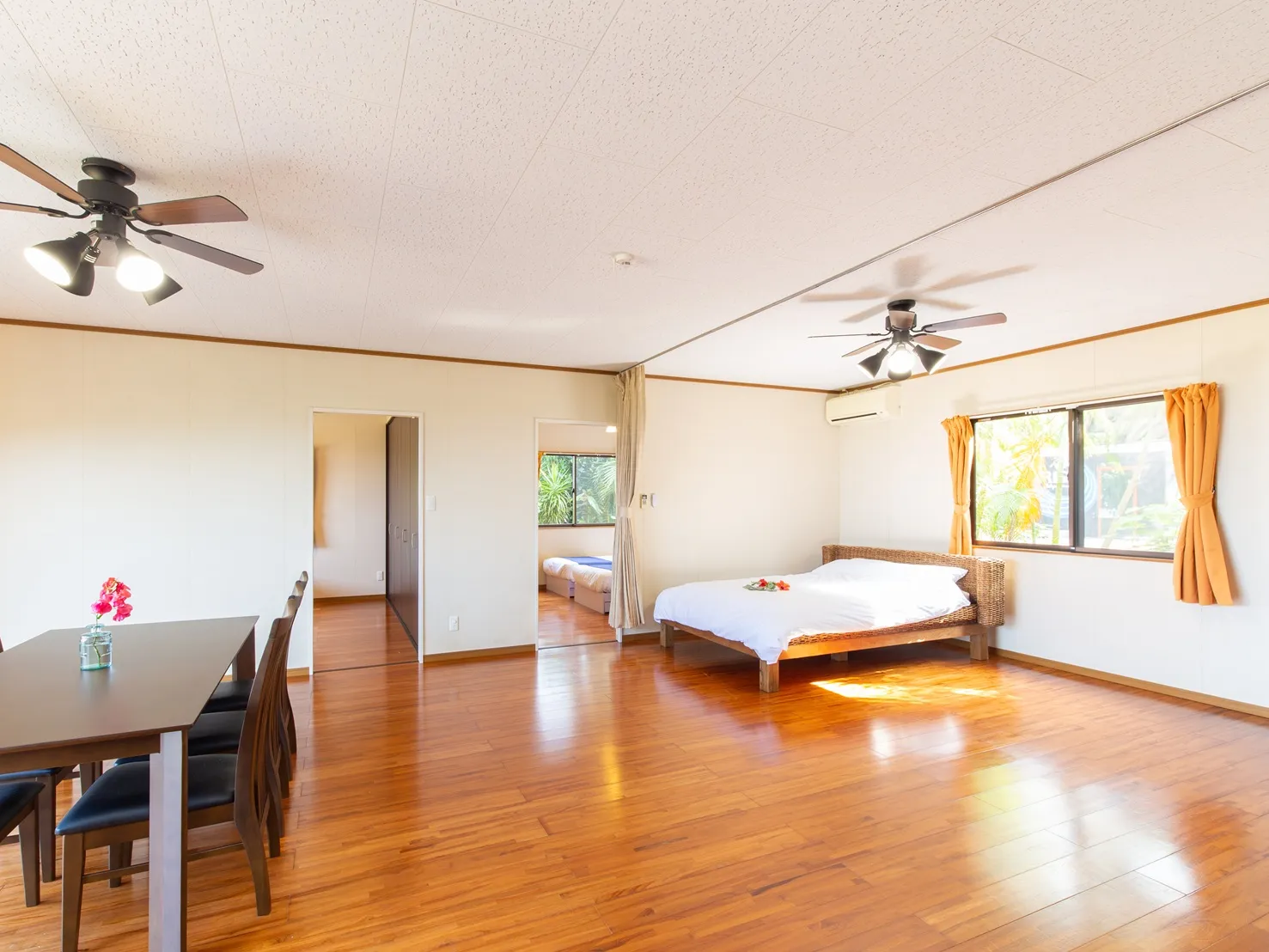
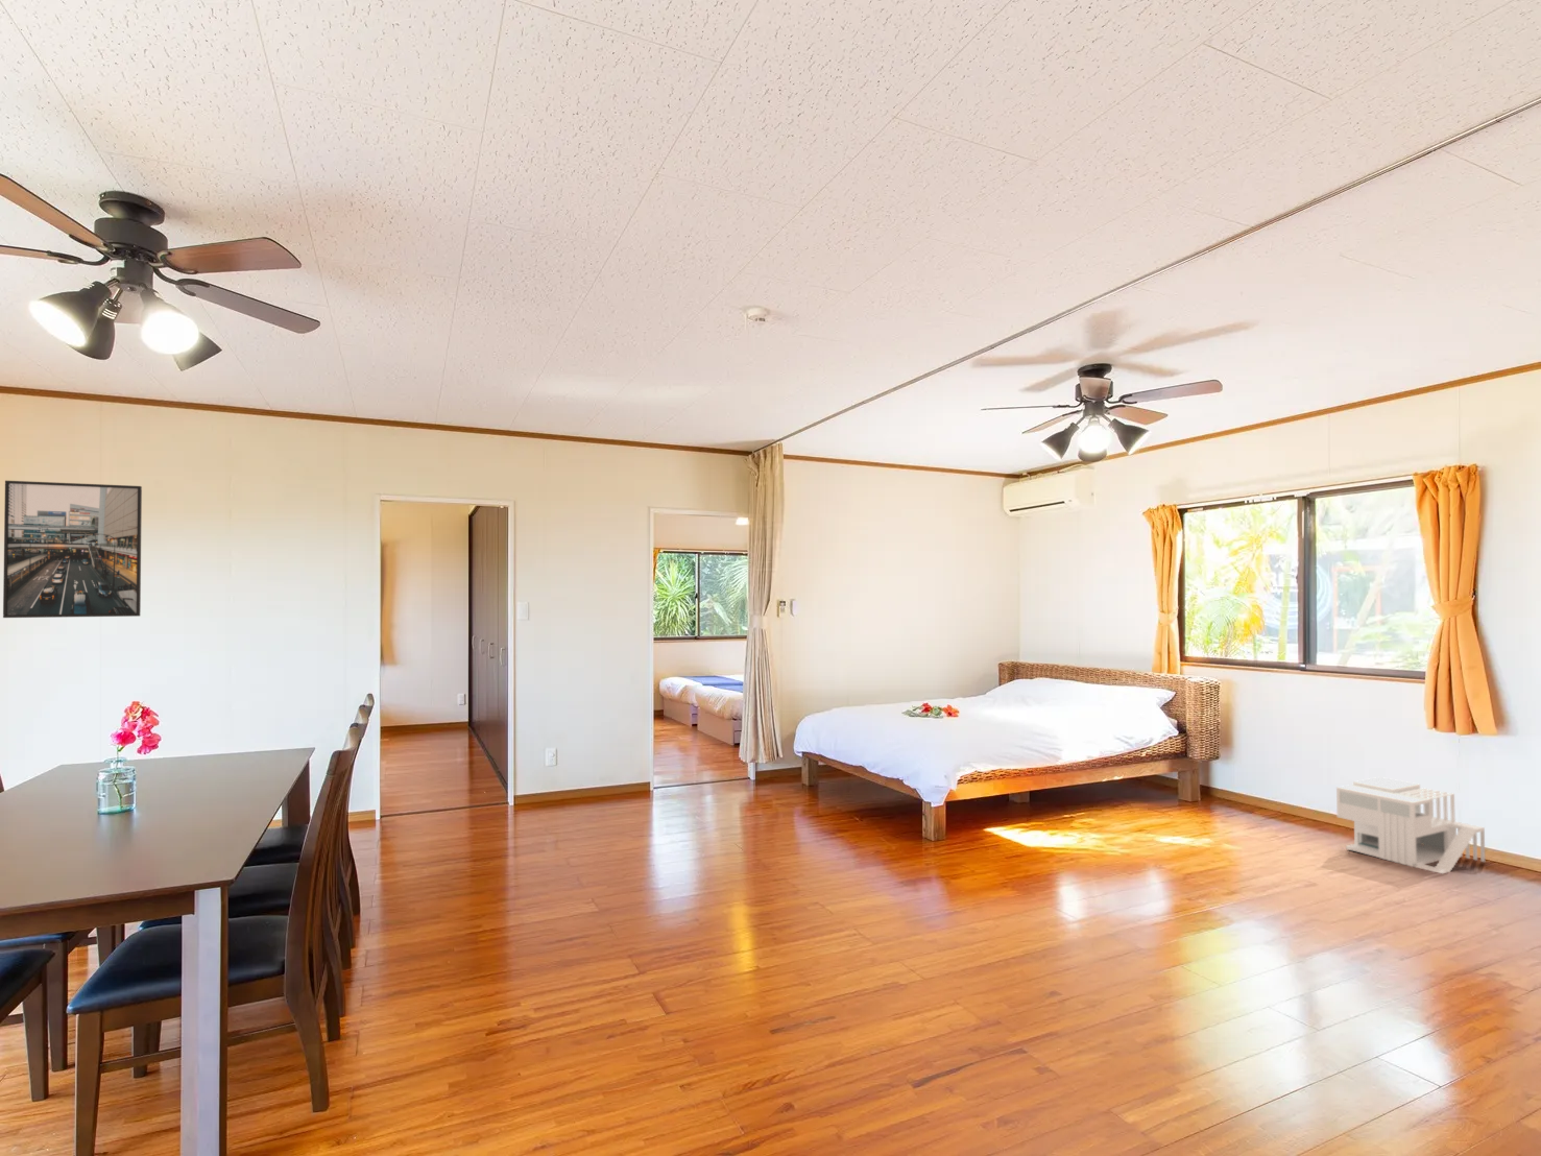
+ architectural model (1407, 822)
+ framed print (74, 550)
